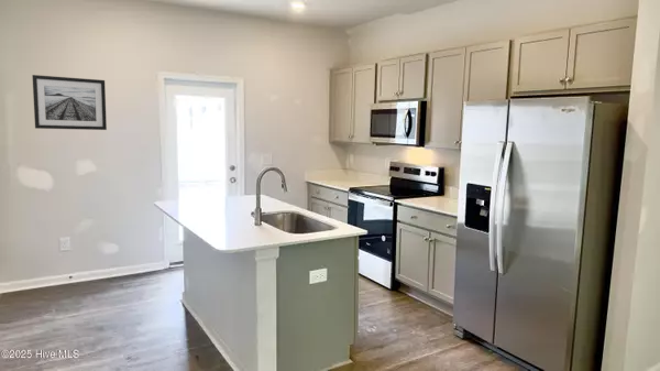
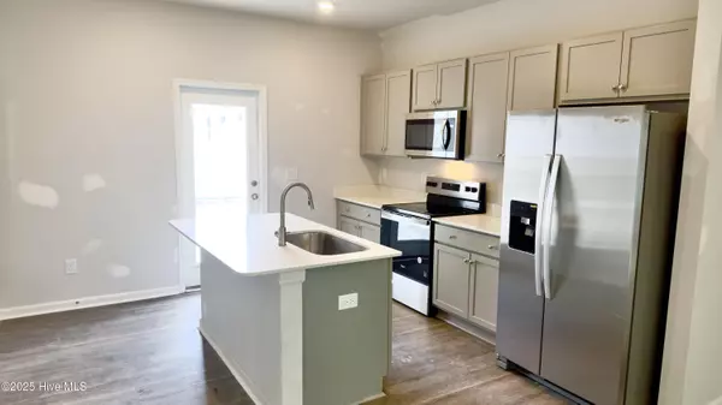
- wall art (70, 103)
